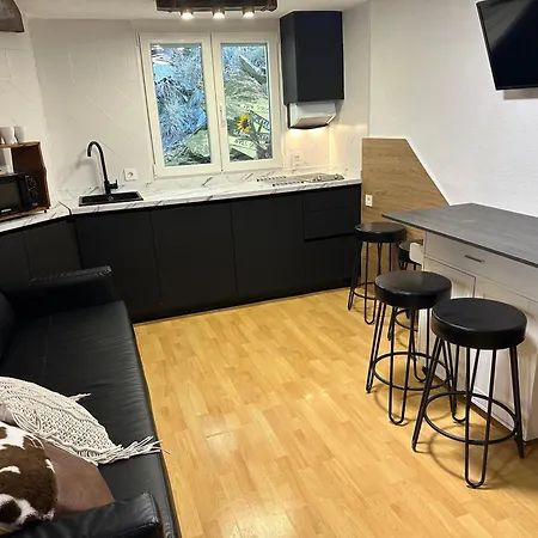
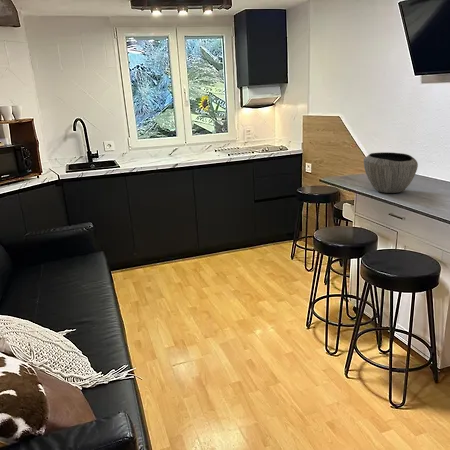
+ bowl (389, 173)
